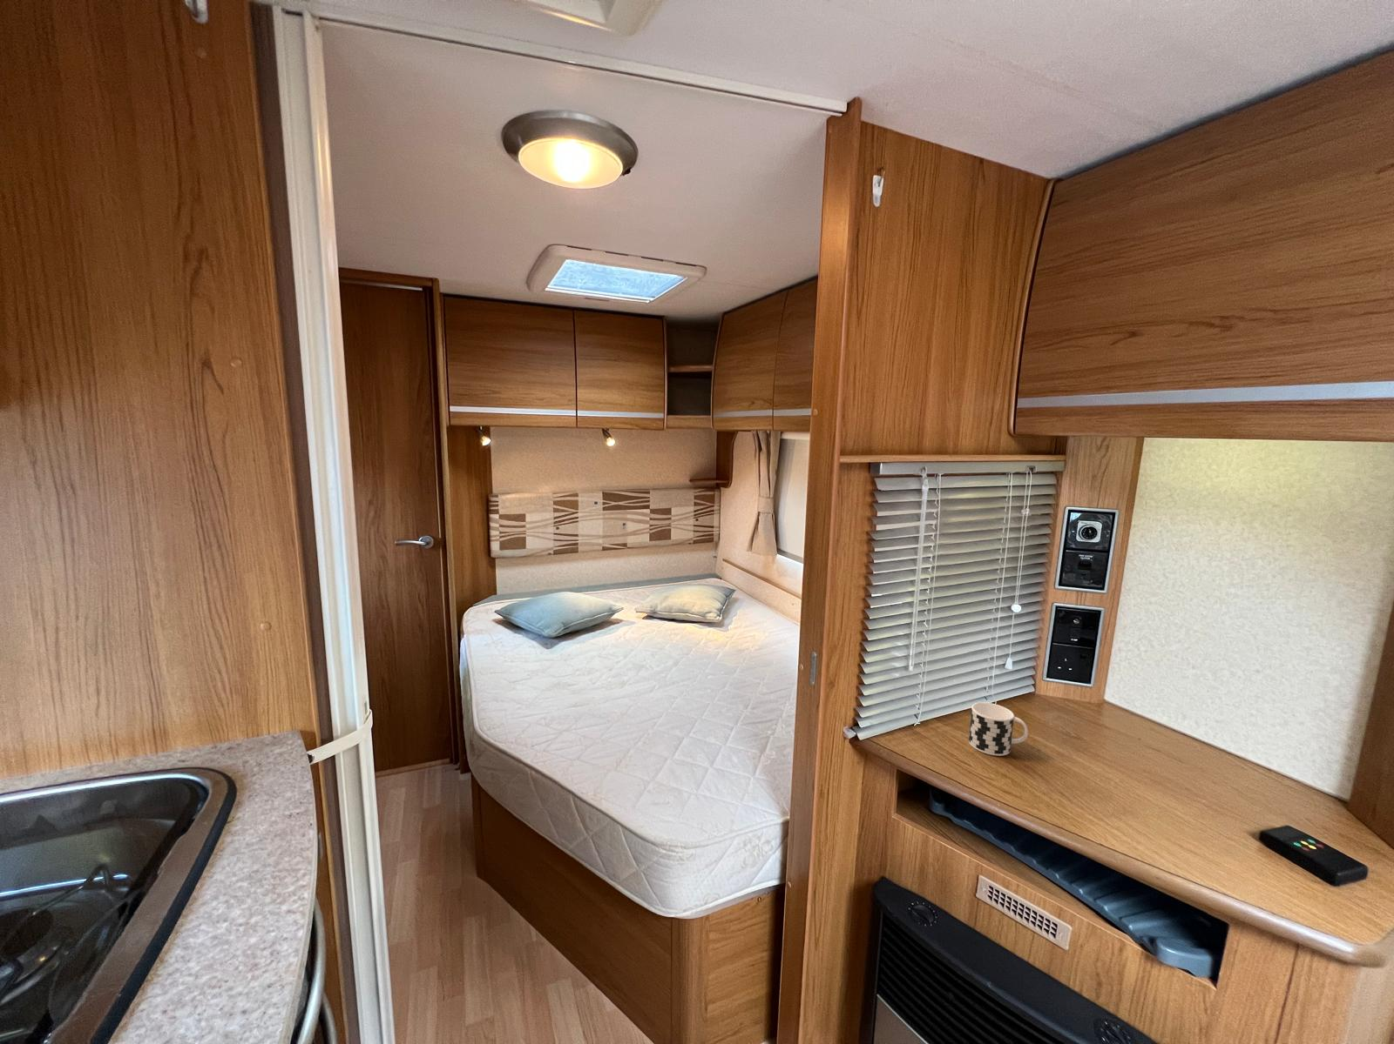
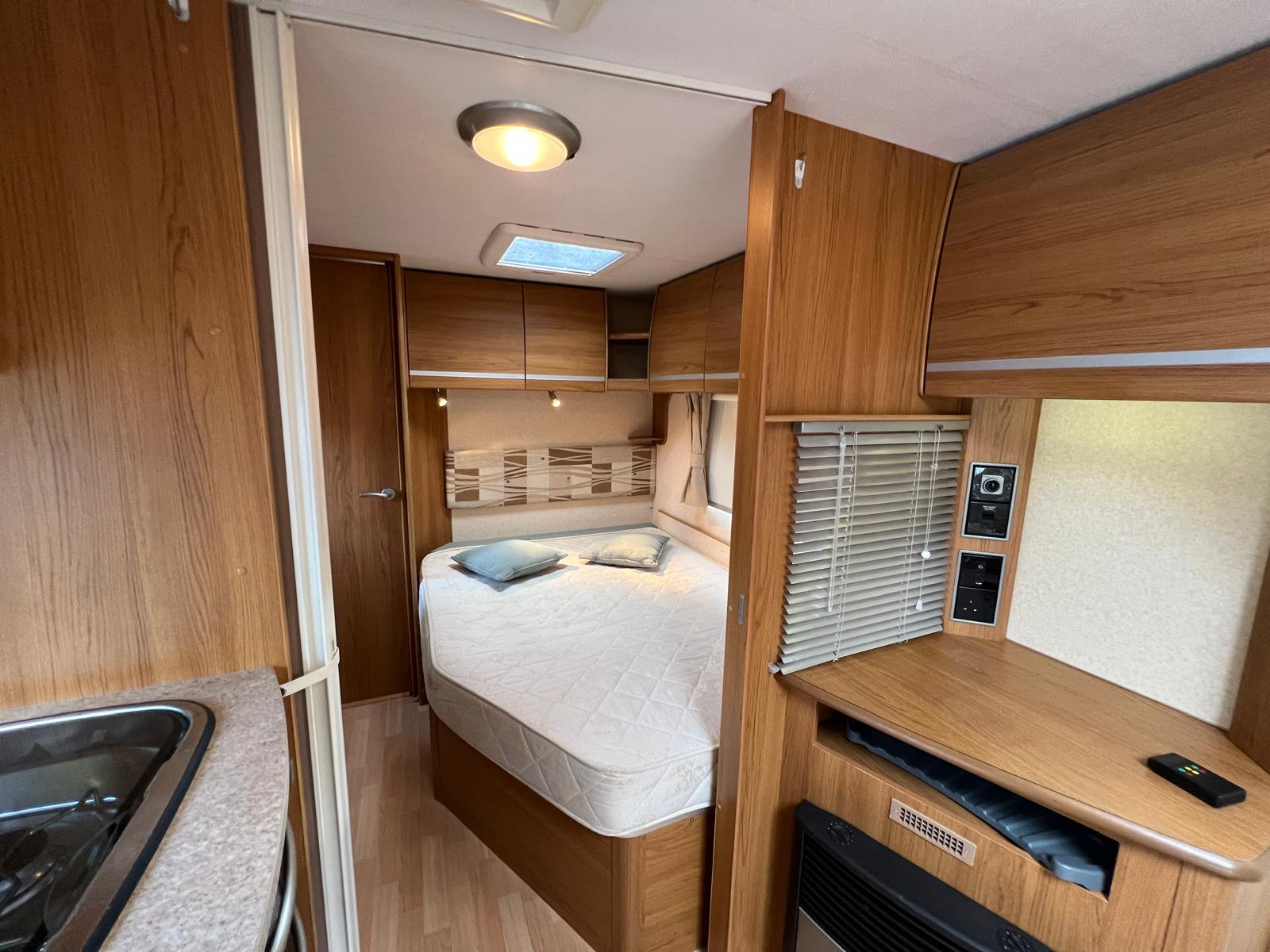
- cup (998, 730)
